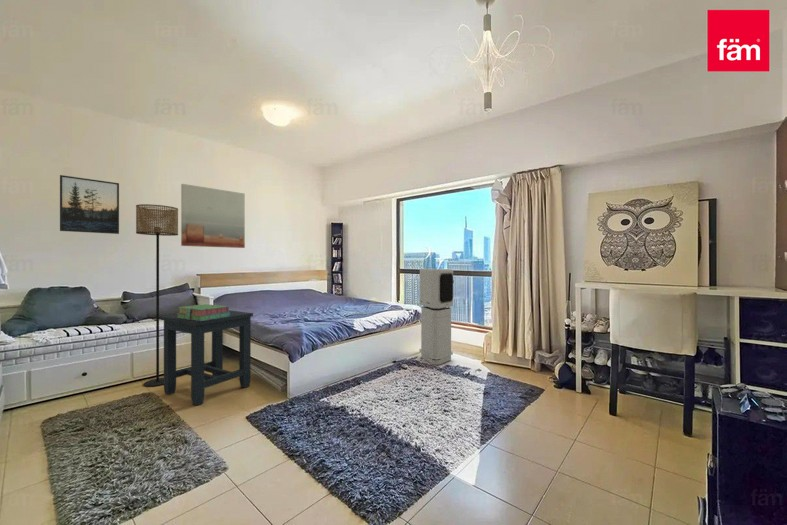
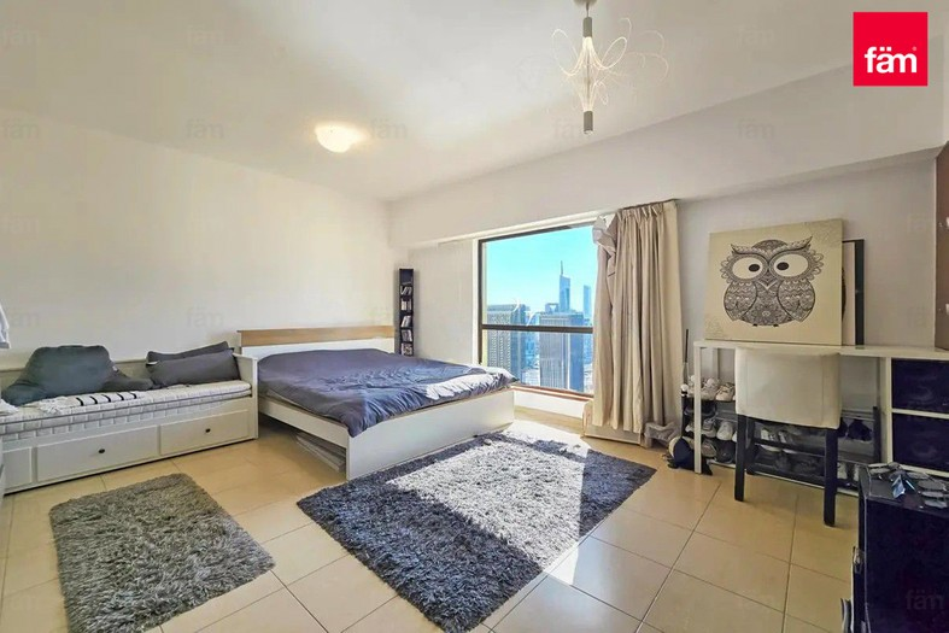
- stack of books (203, 311)
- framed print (90, 205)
- wall art (214, 218)
- side table (212, 352)
- air purifier (433, 314)
- floor lamp (157, 294)
